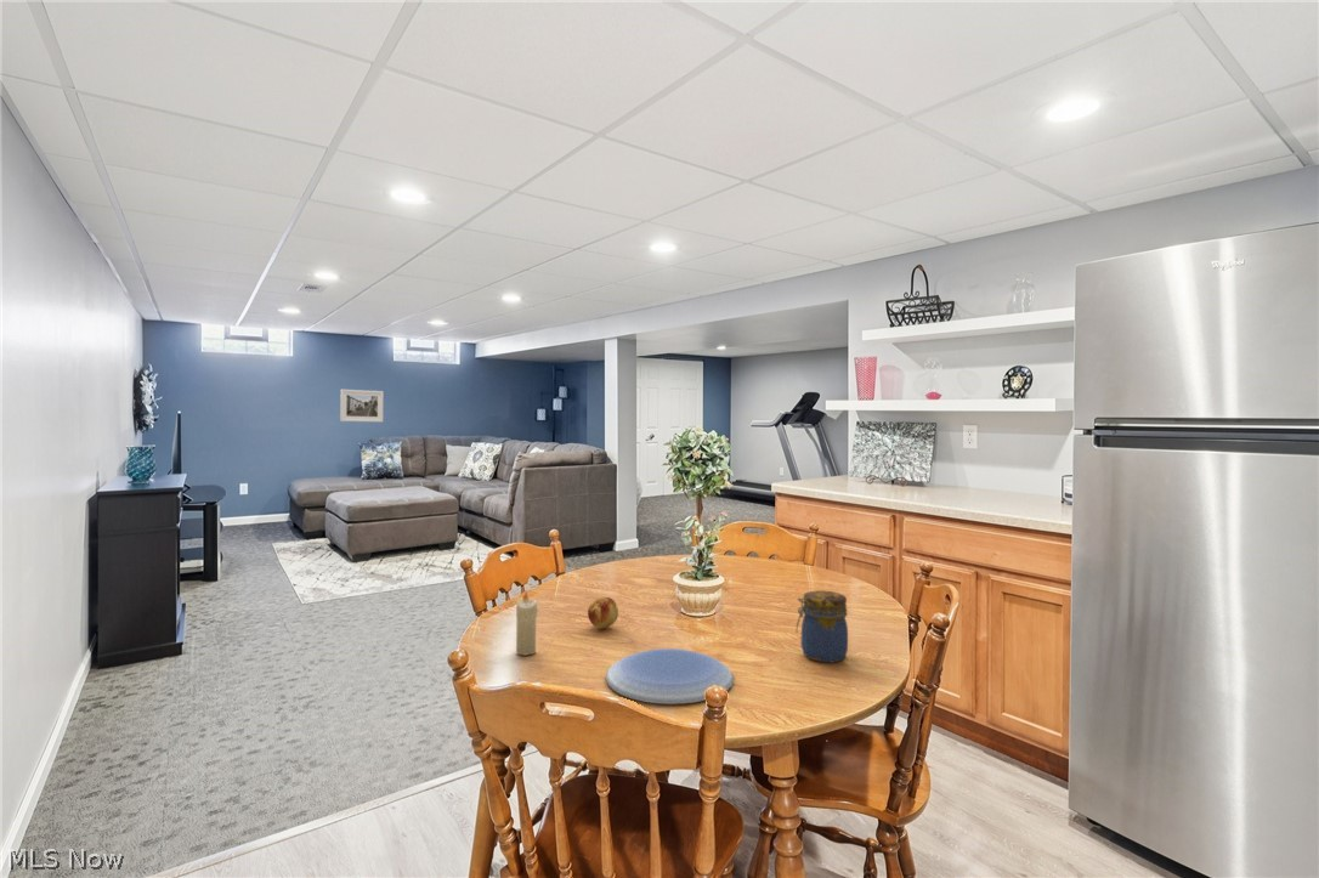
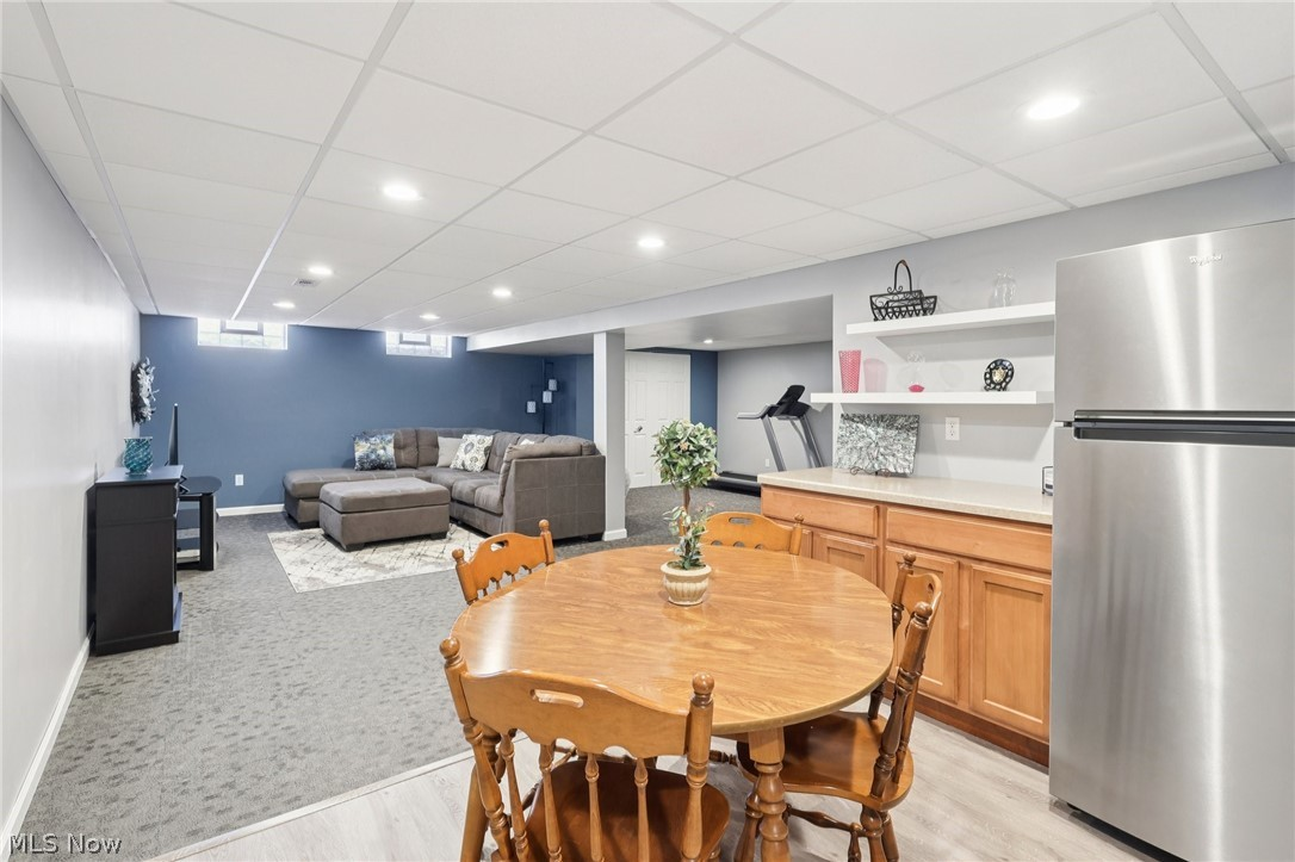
- fruit (602, 612)
- candle (526, 621)
- plate (669, 668)
- jar (821, 624)
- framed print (362, 406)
